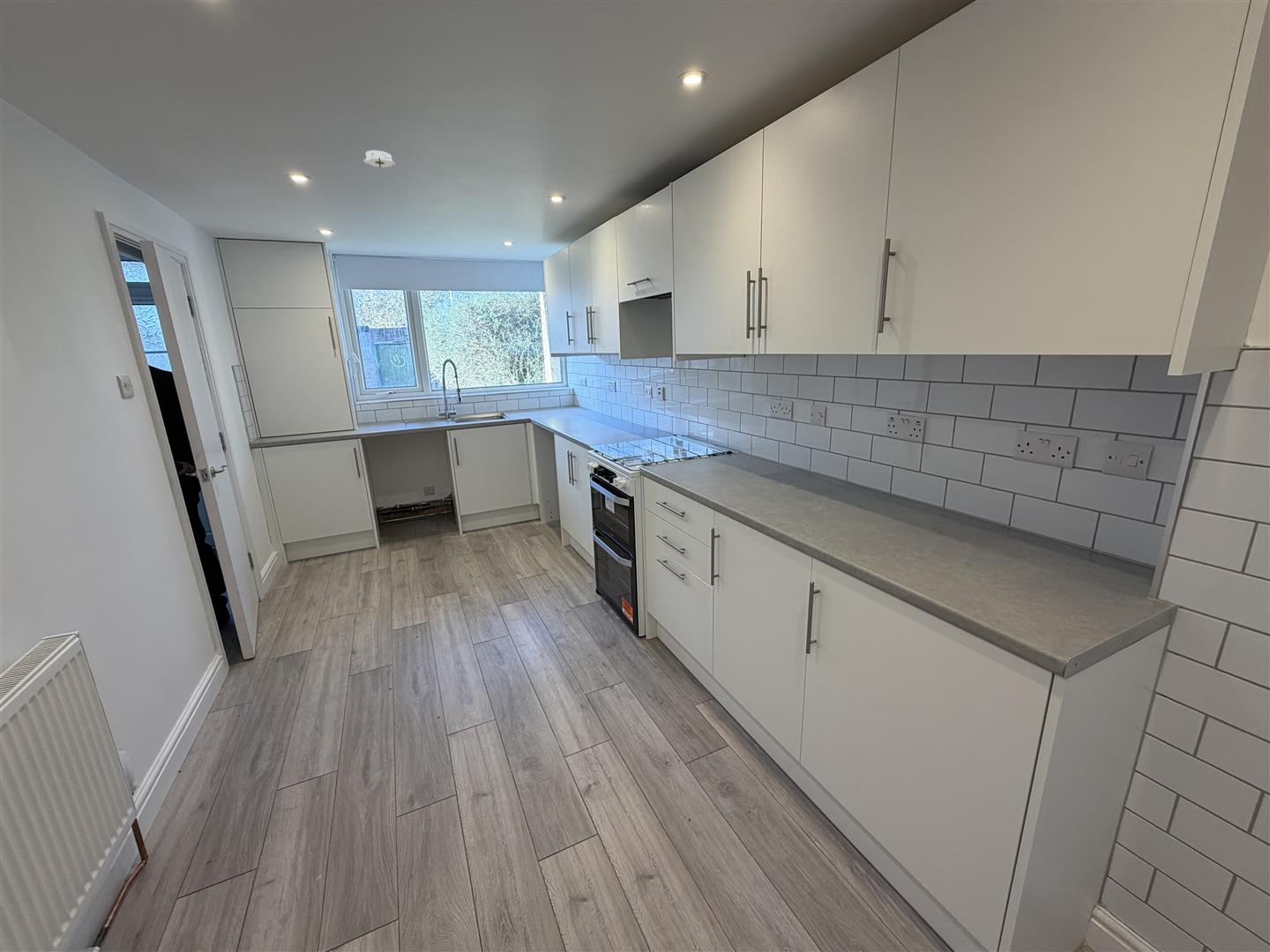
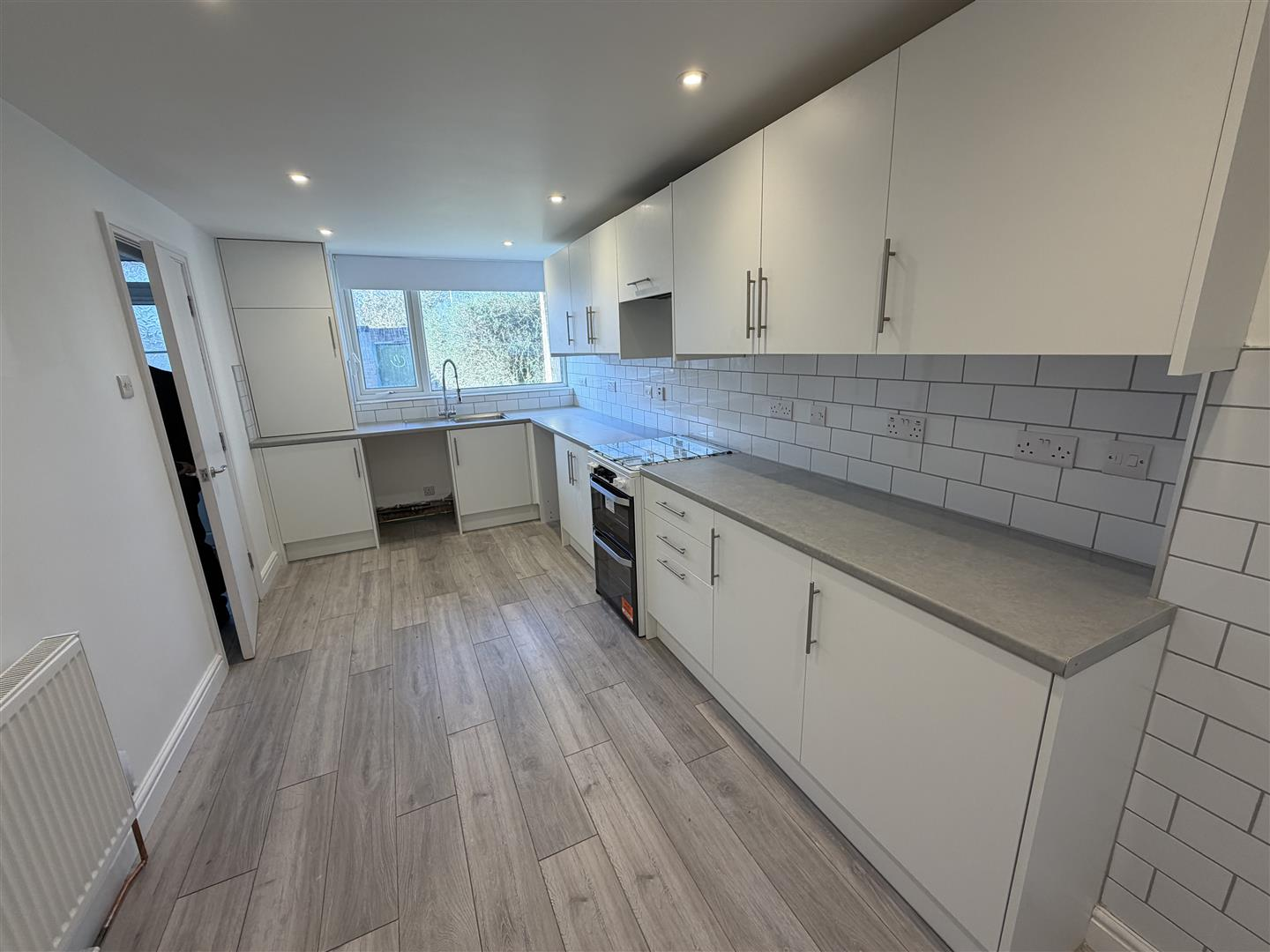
- smoke detector (377, 159)
